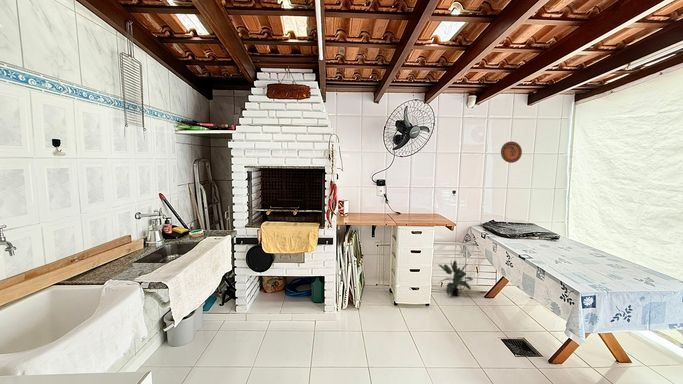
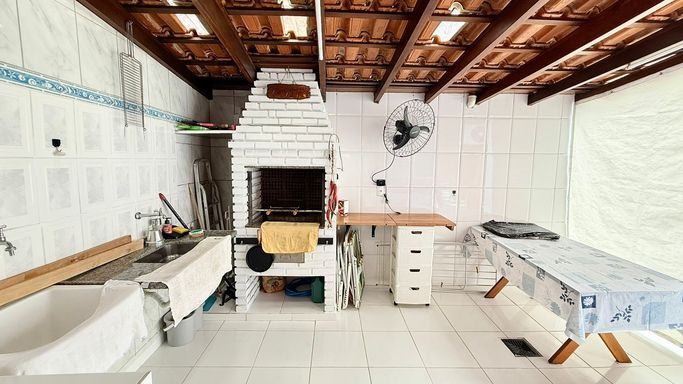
- decorative plate (511, 152)
- potted plant (456, 279)
